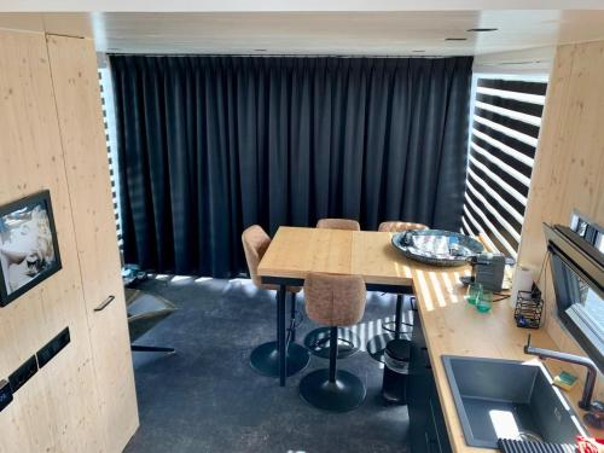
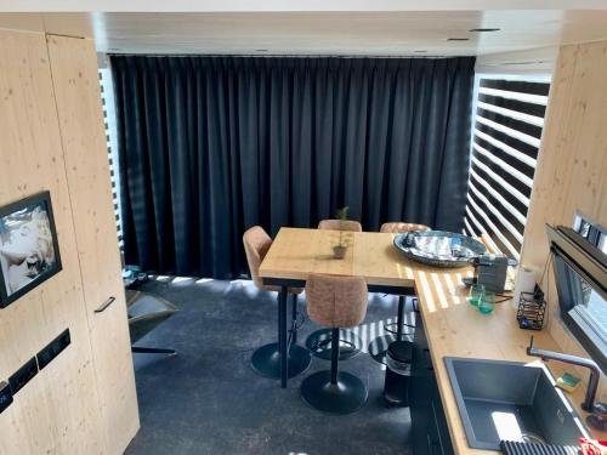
+ plant (341, 232)
